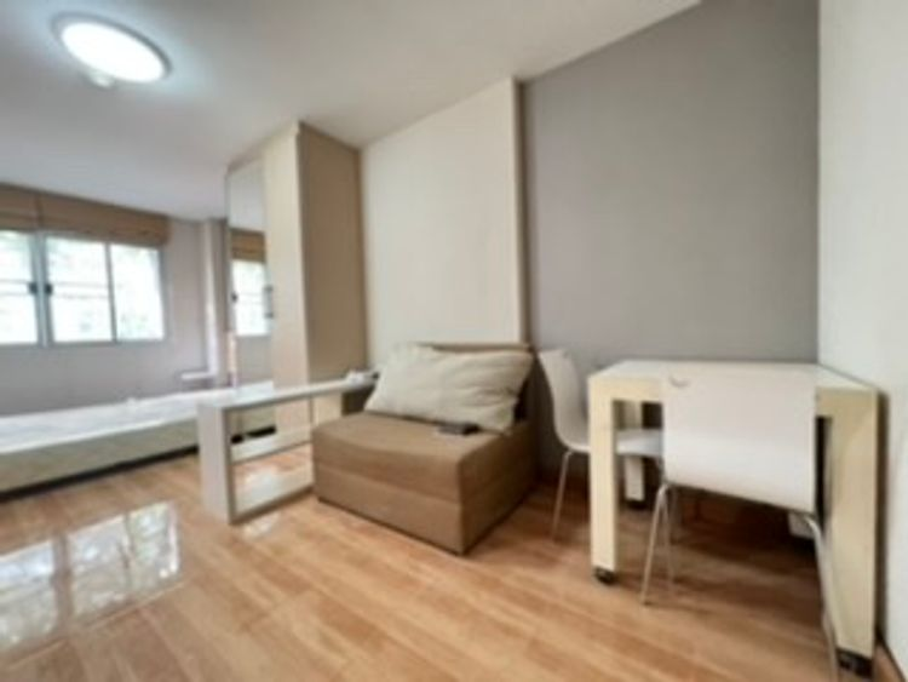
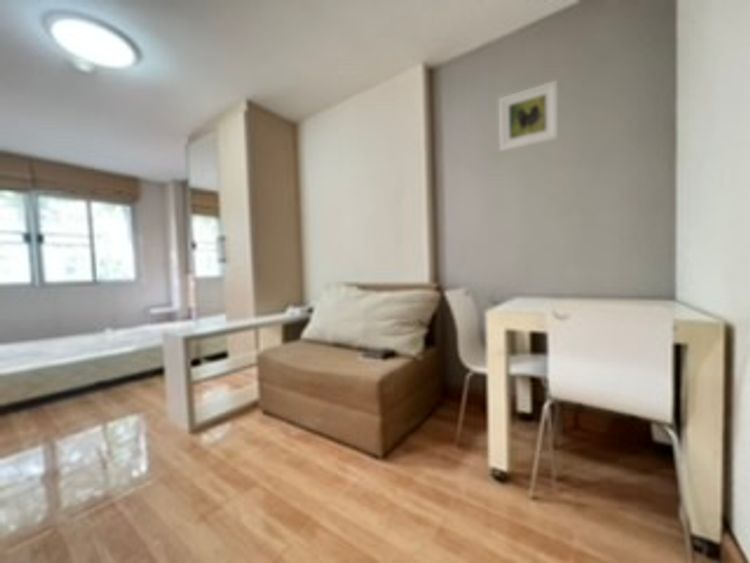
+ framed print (527, 117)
